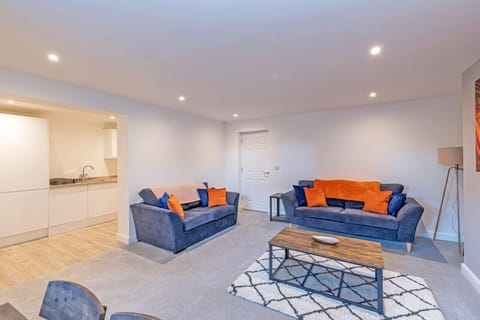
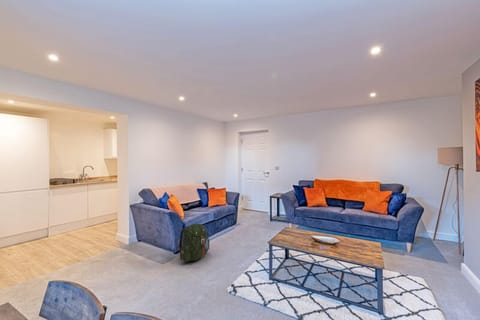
+ backpack (194, 241)
